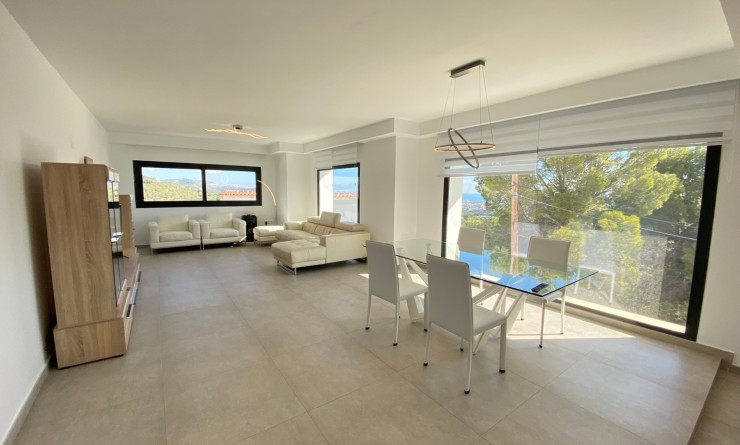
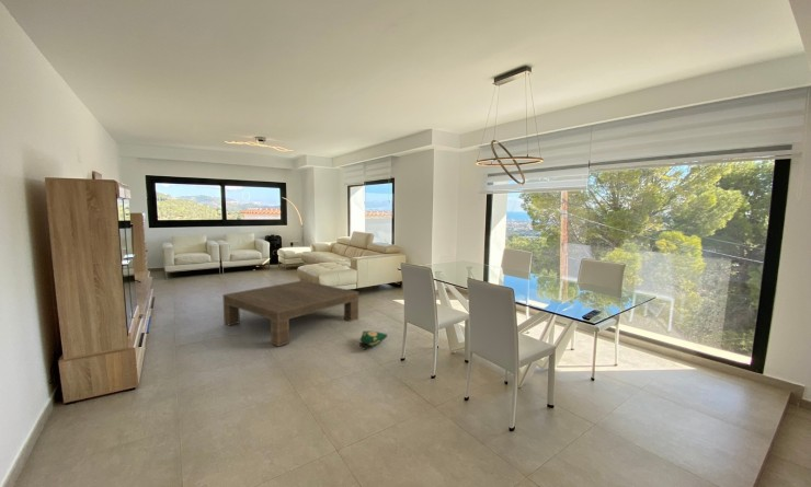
+ coffee table (293, 306)
+ bag (369, 339)
